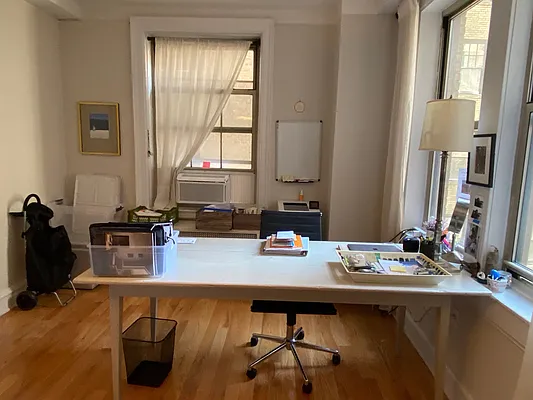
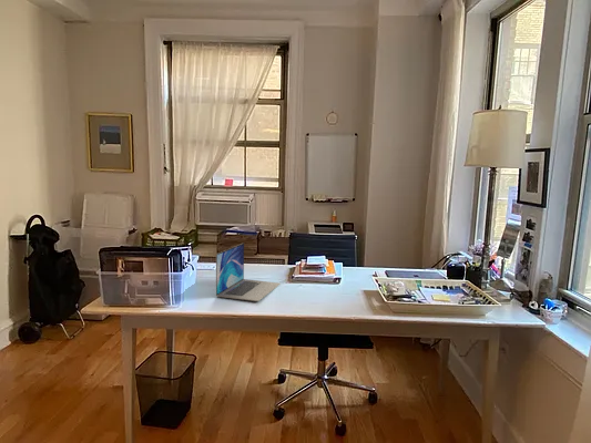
+ laptop (243, 269)
